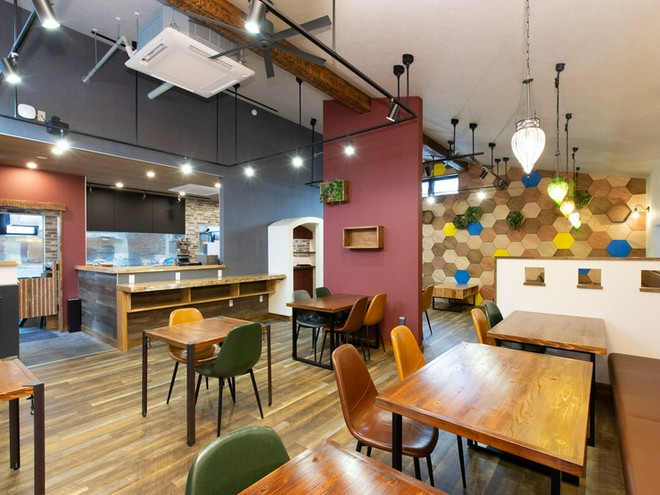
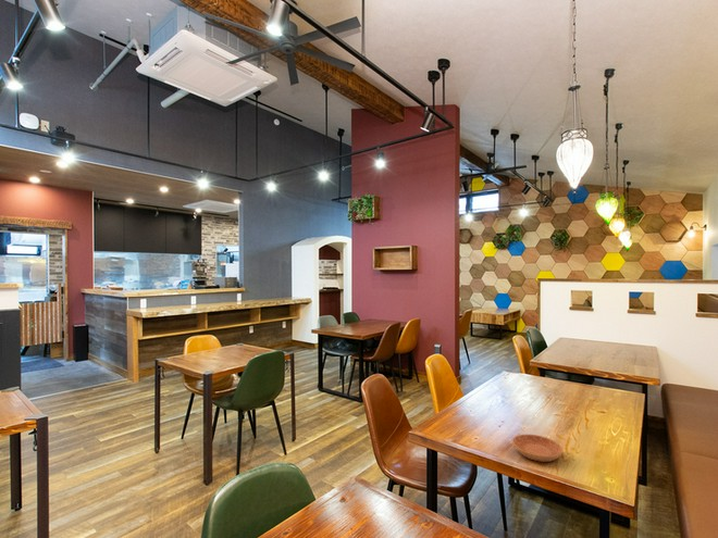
+ saucer (536, 448)
